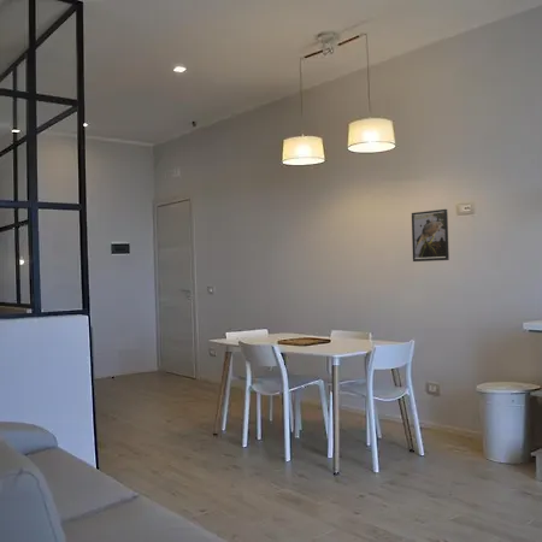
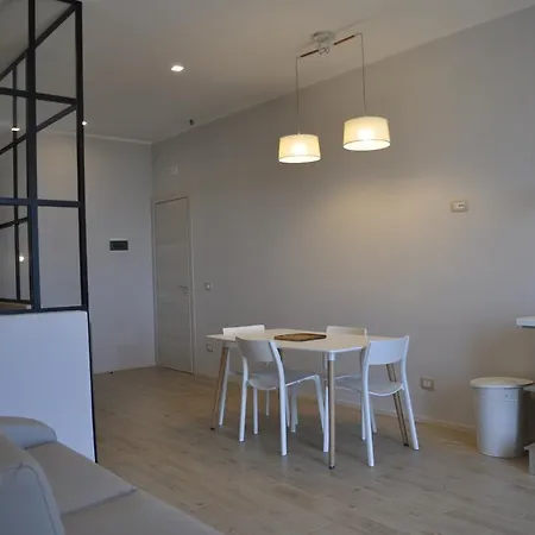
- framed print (429, 235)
